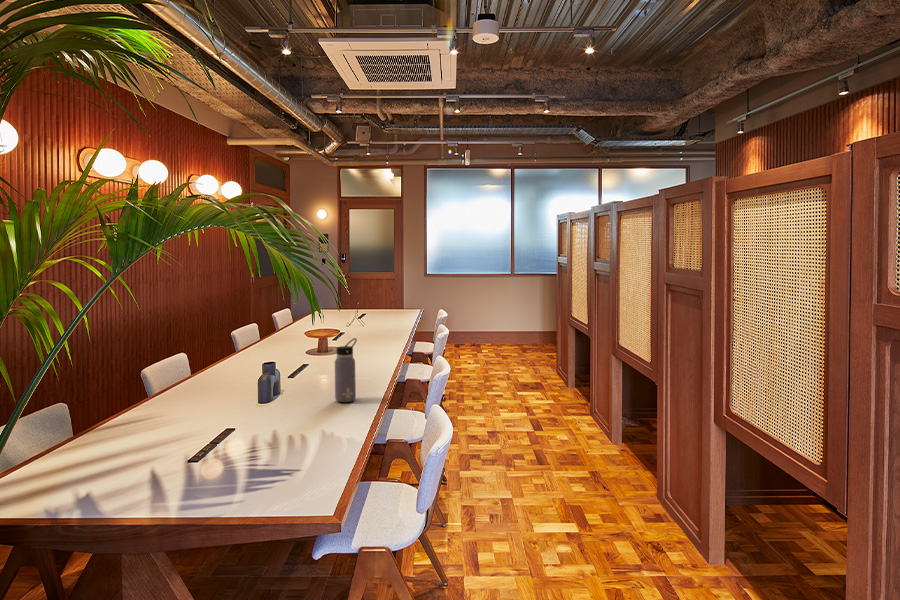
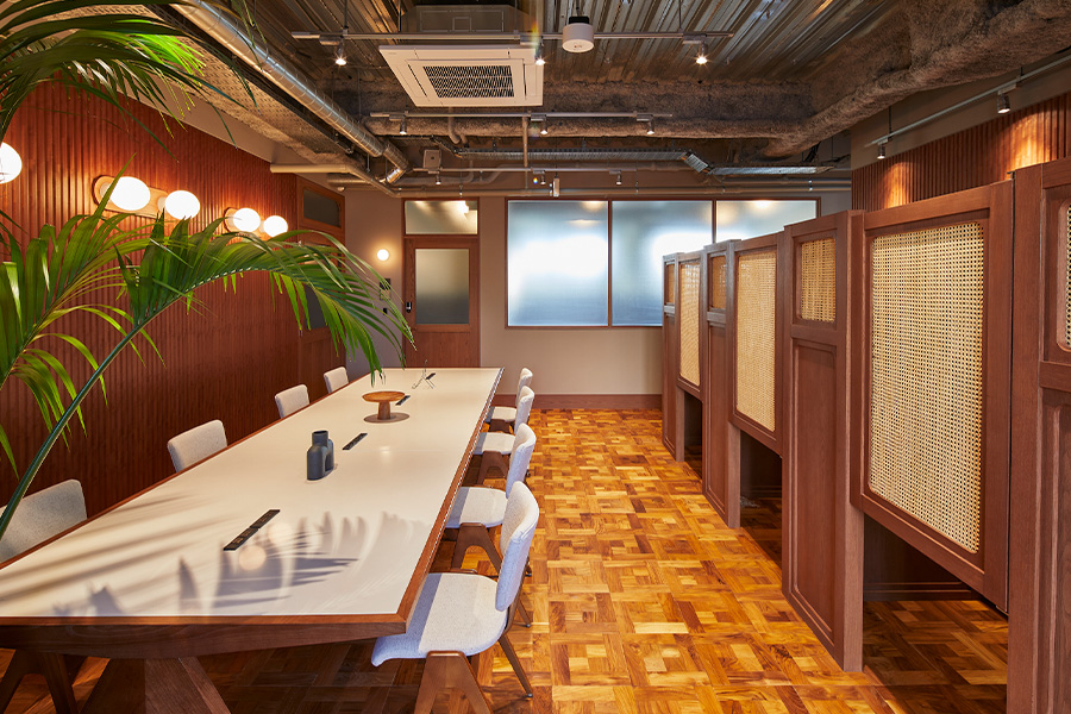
- water bottle (346, 369)
